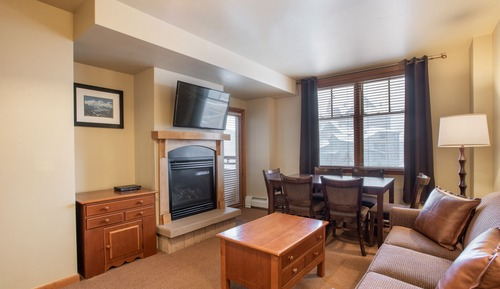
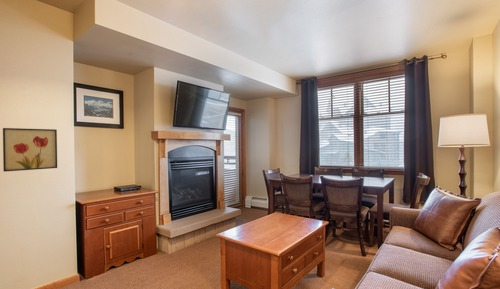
+ wall art (31, 149)
